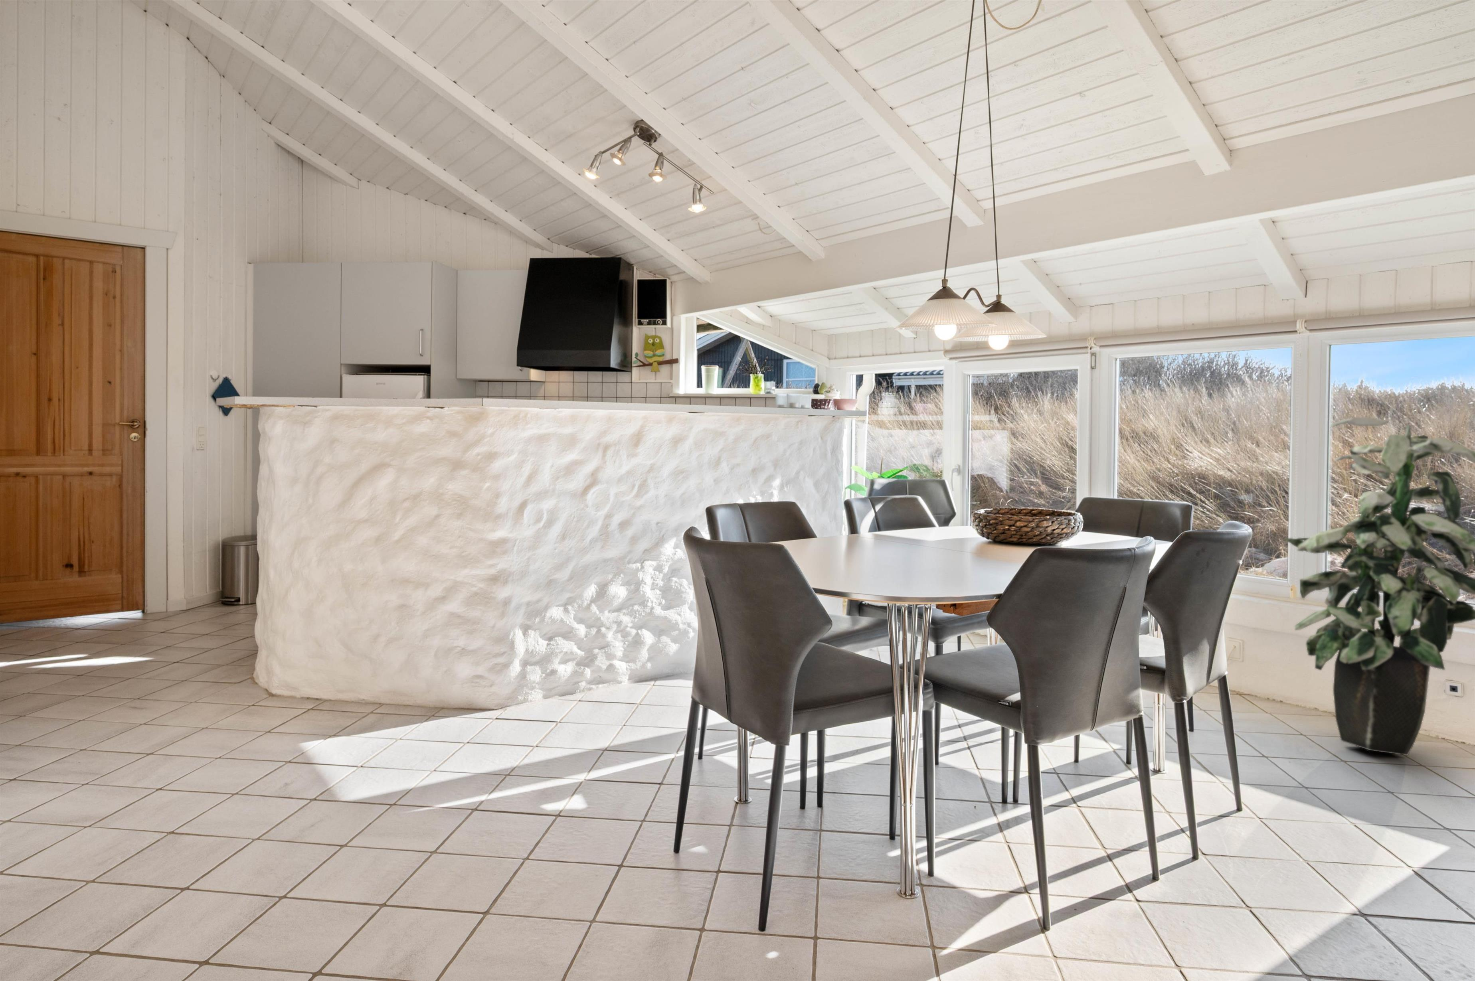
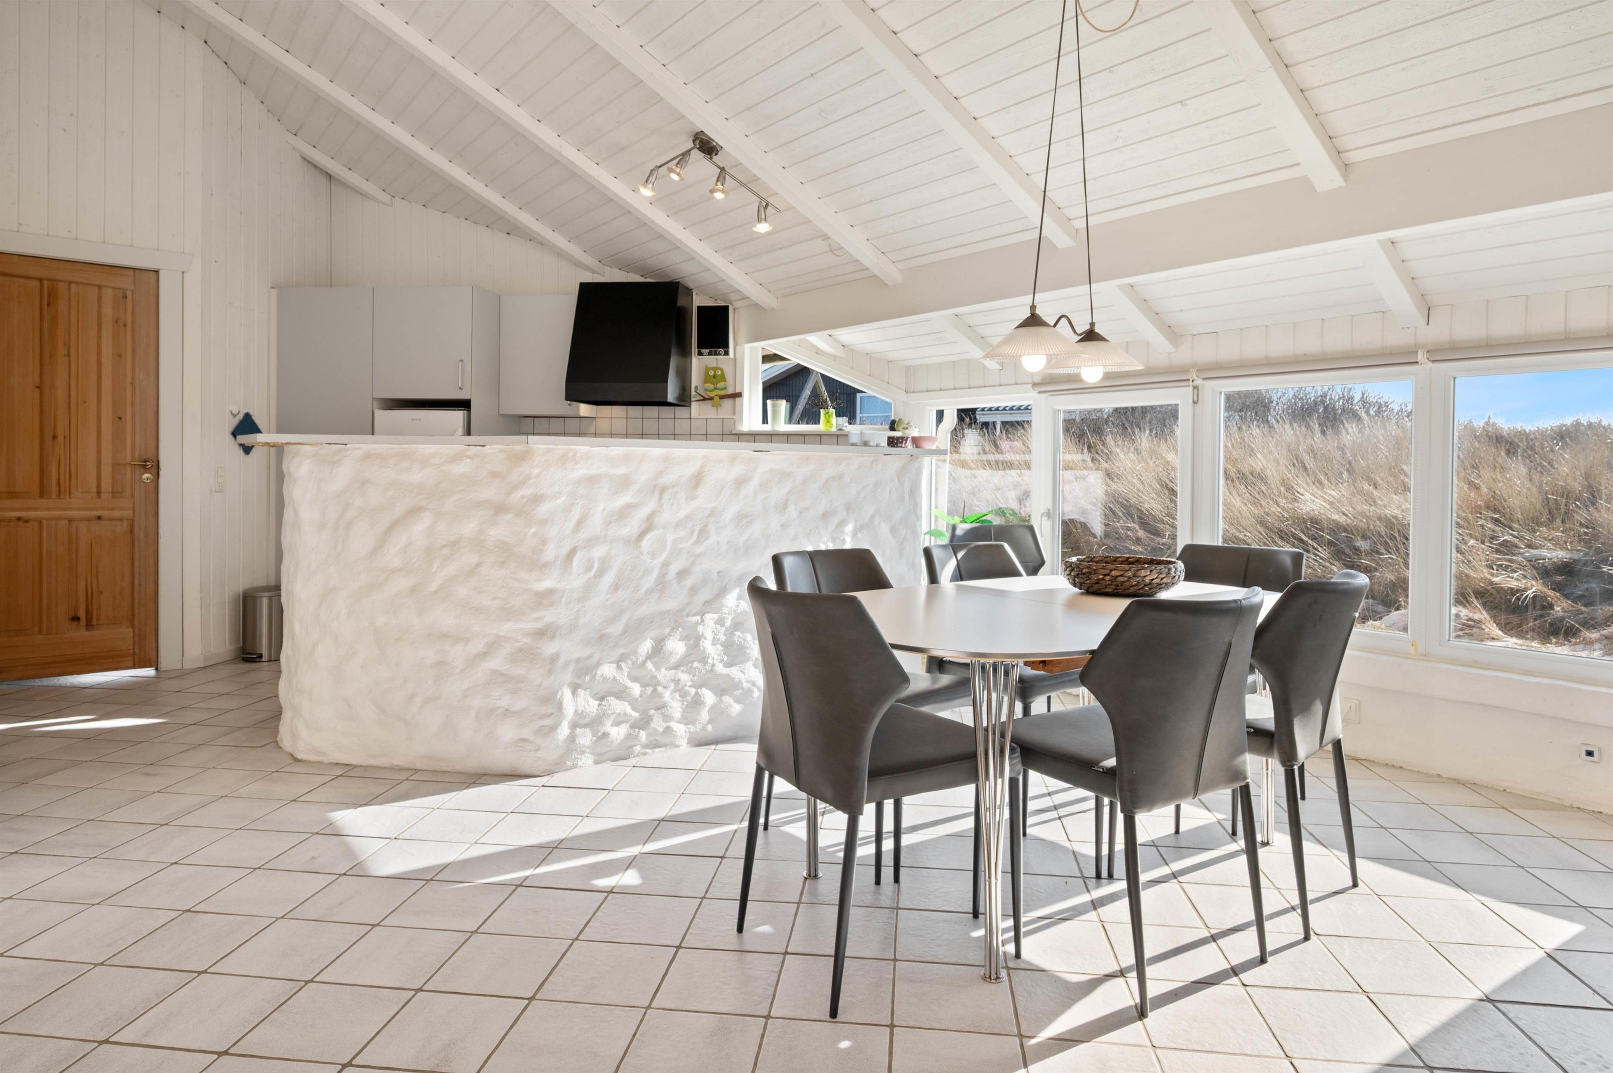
- indoor plant (1381, 582)
